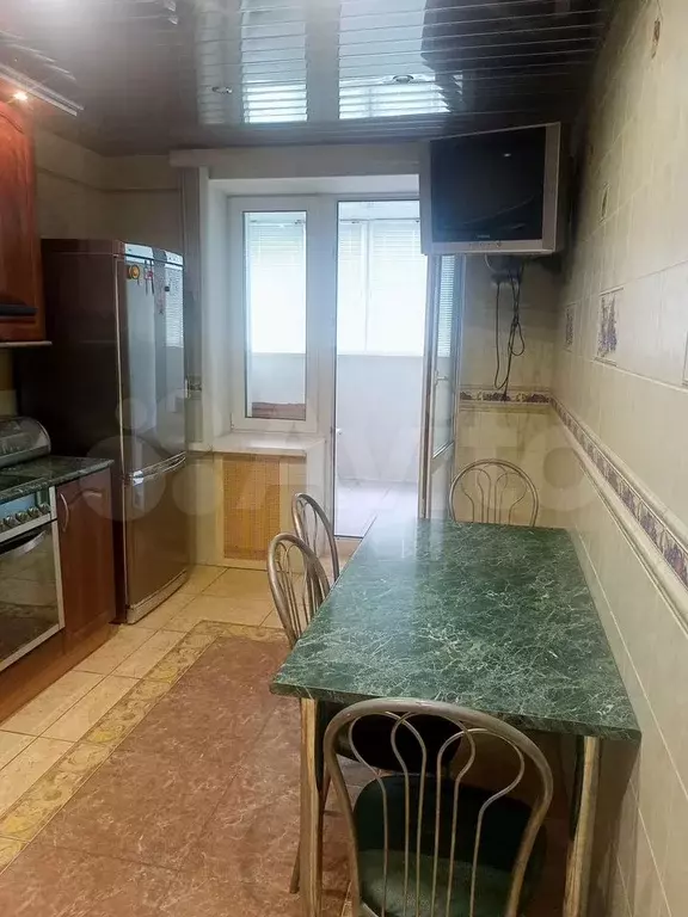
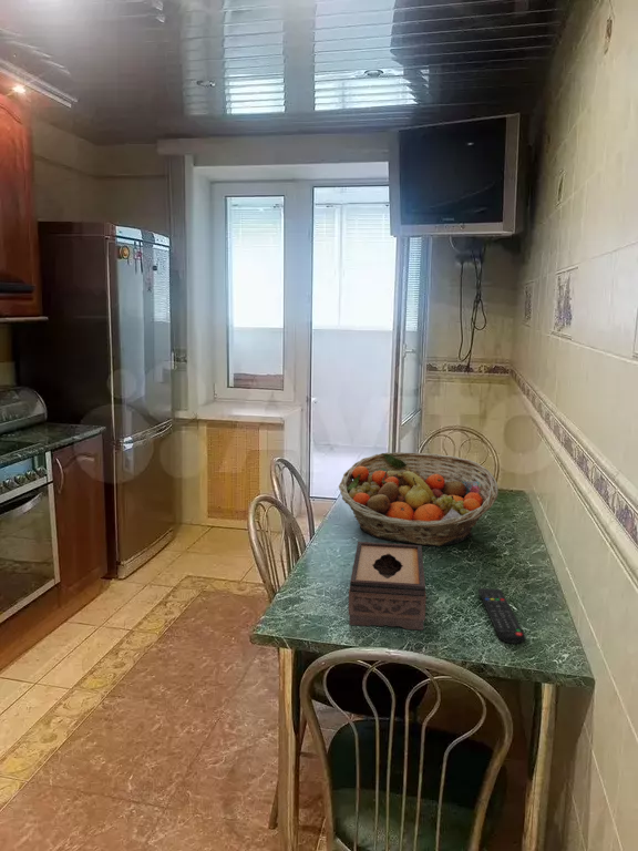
+ fruit basket (415, 495)
+ remote control (500, 614)
+ tissue box (388, 582)
